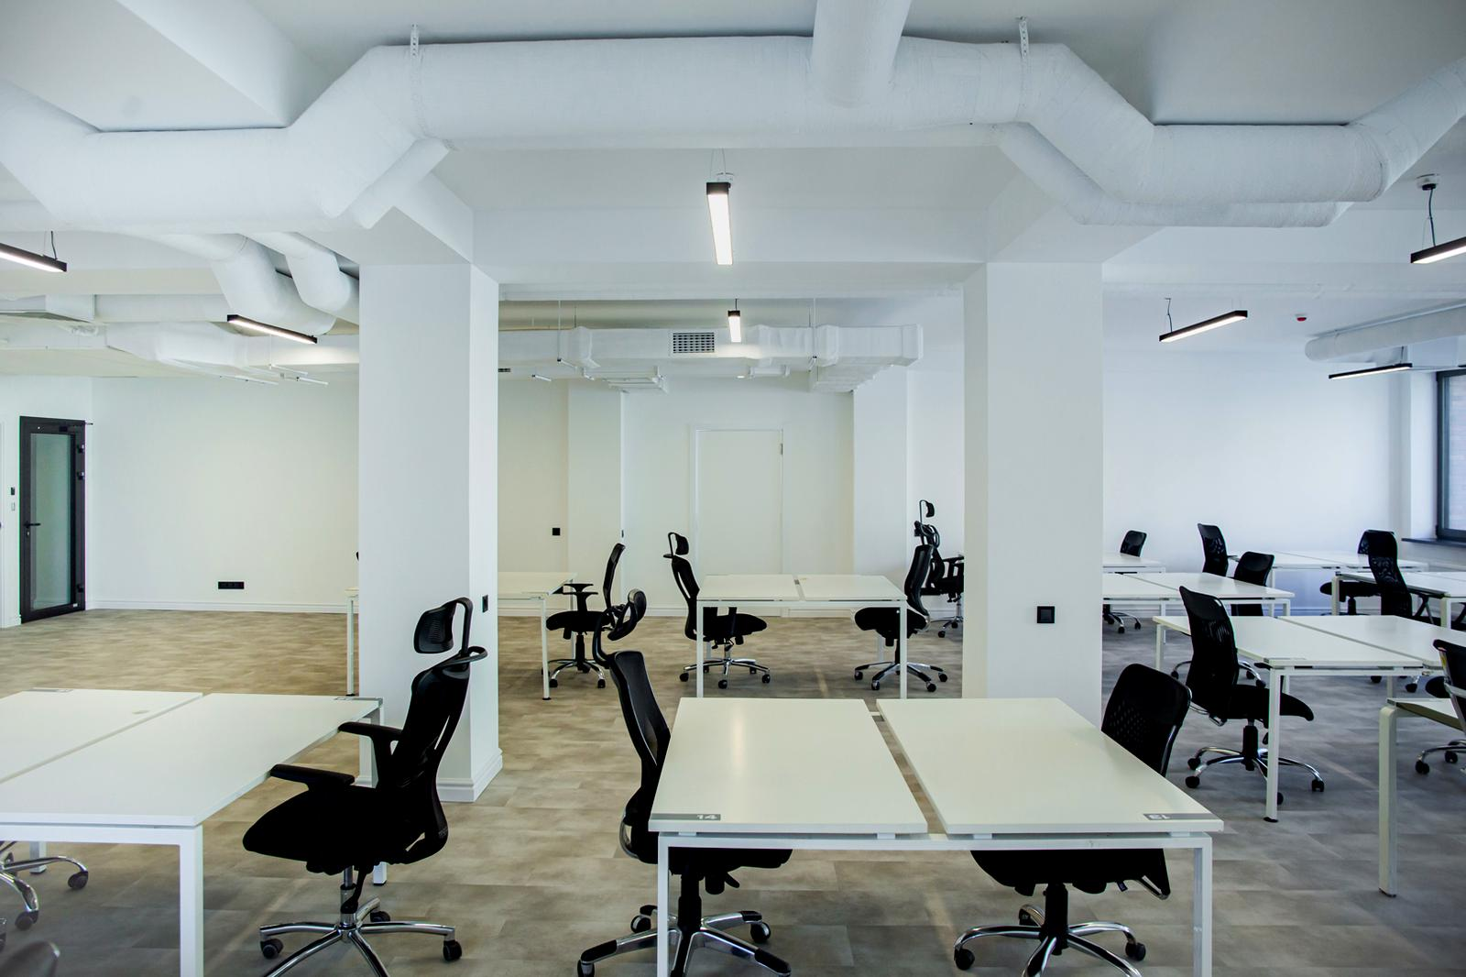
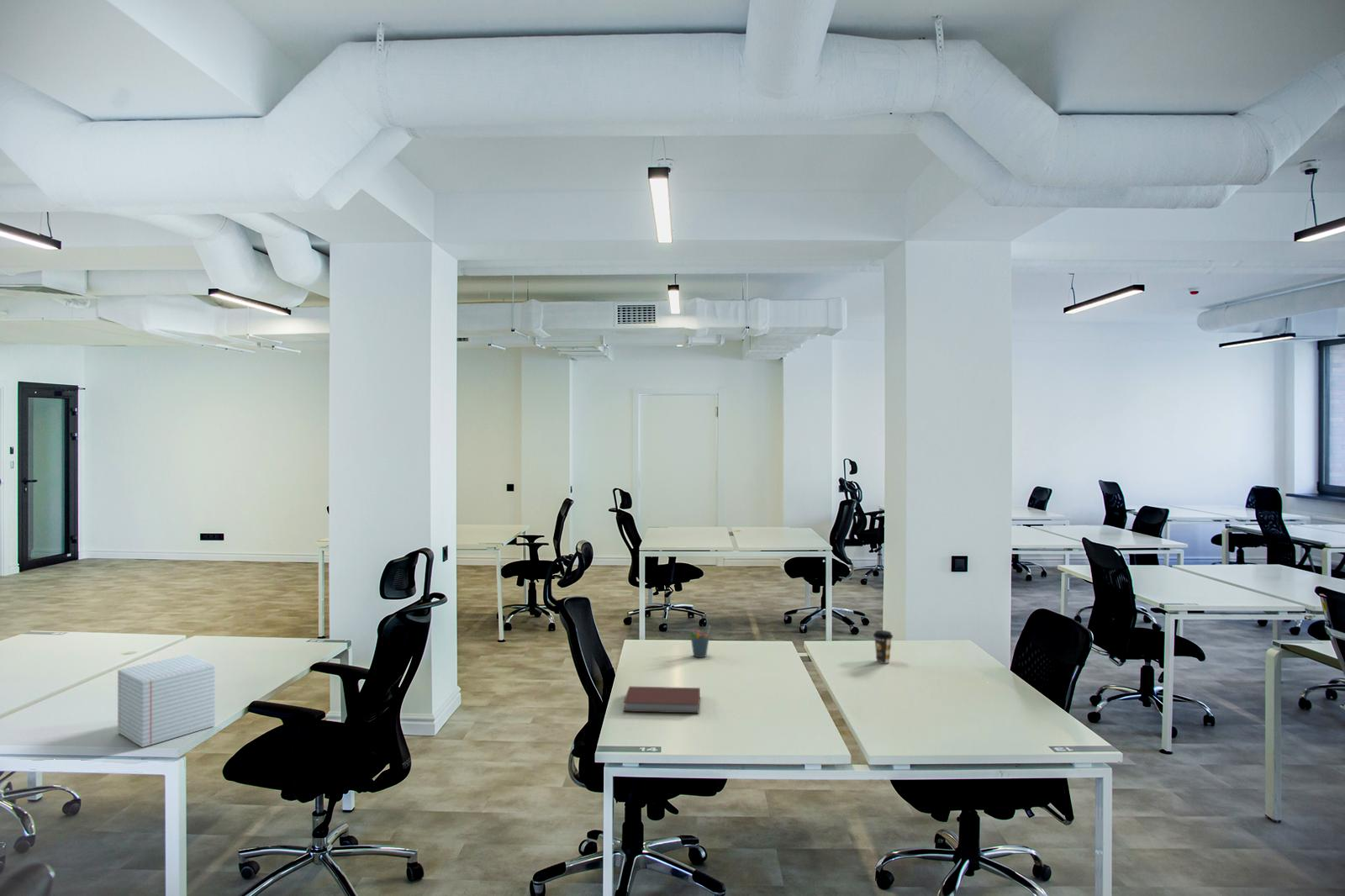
+ notepad (166, 698)
+ book (662, 698)
+ pen holder (699, 640)
+ coffee cup (883, 646)
